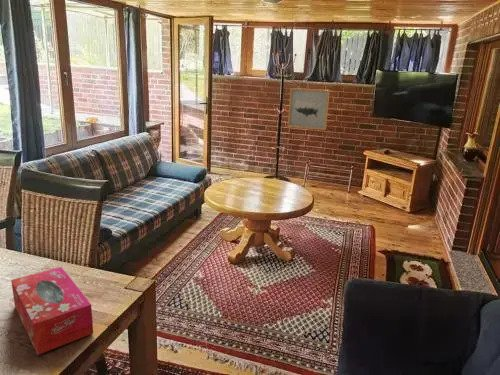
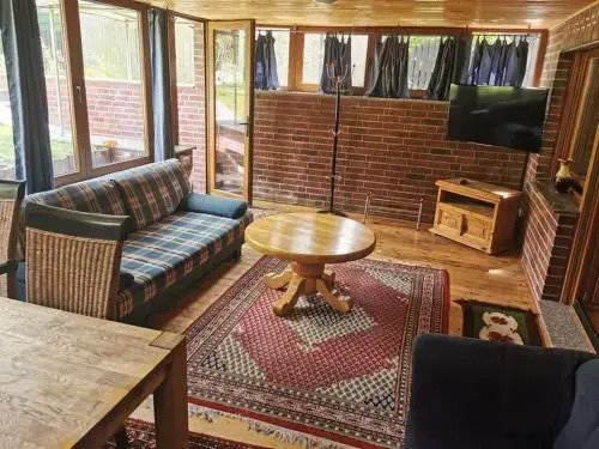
- tissue box (50, 305)
- wall art (308, 108)
